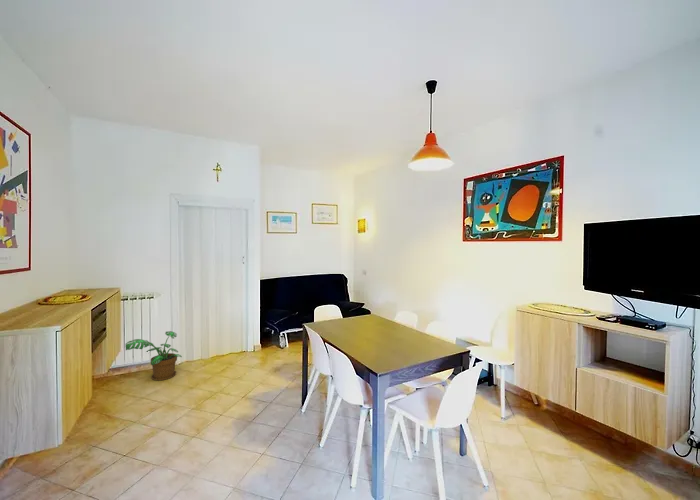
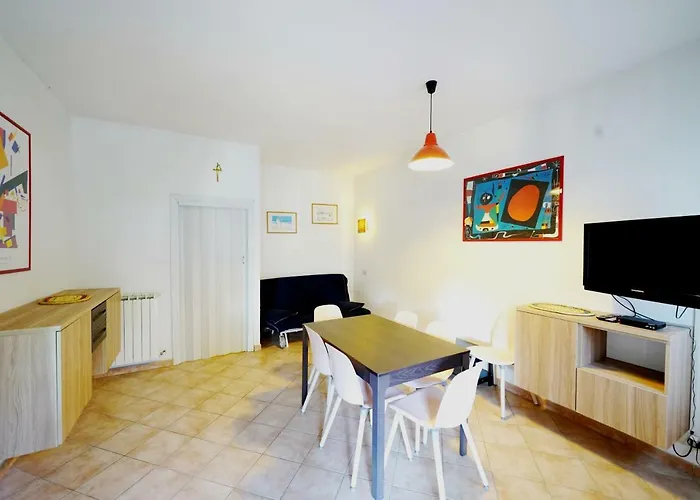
- potted plant (155, 356)
